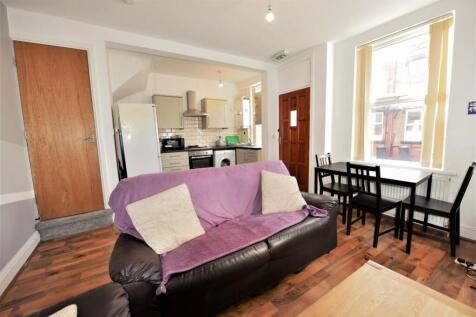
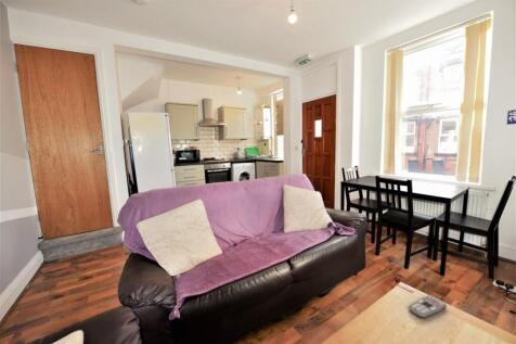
+ remote control (426, 306)
